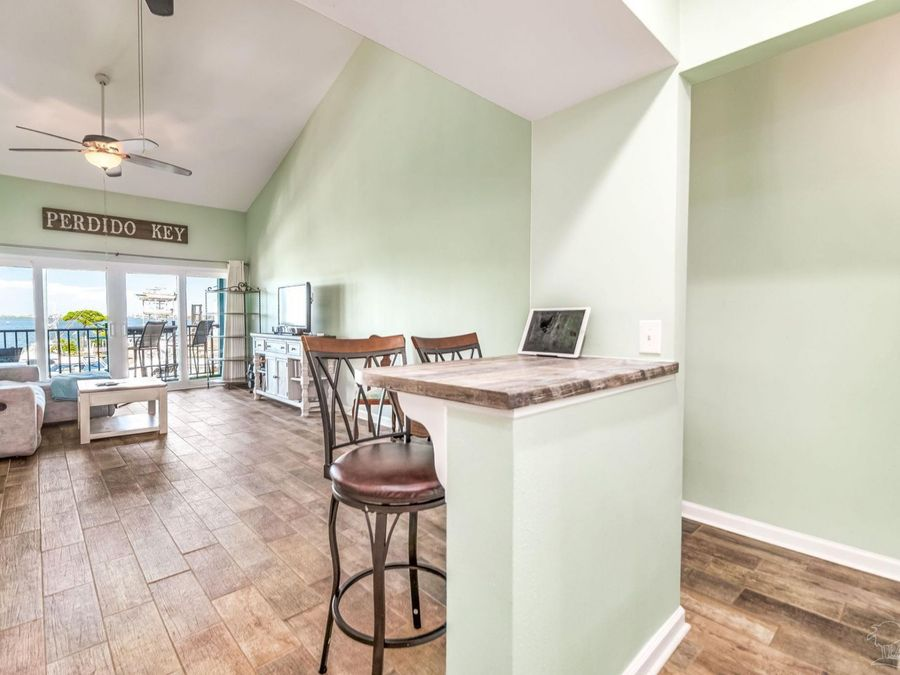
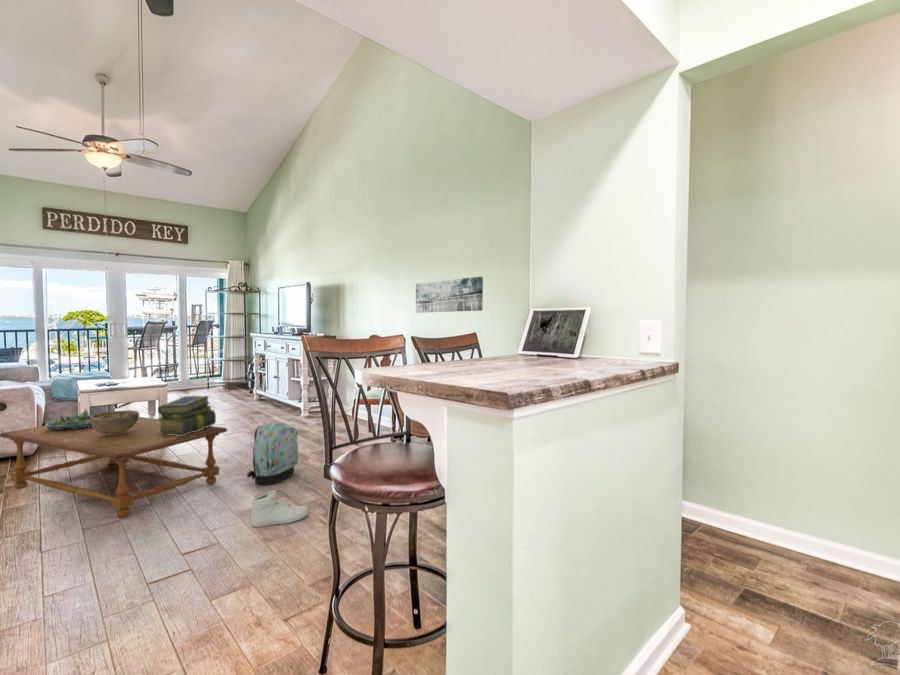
+ coffee table (116, 458)
+ stack of books (187, 414)
+ sneaker (280, 505)
+ backpack (276, 450)
+ decorative bowl (115, 423)
+ succulent planter (73, 418)
+ wall art (446, 296)
